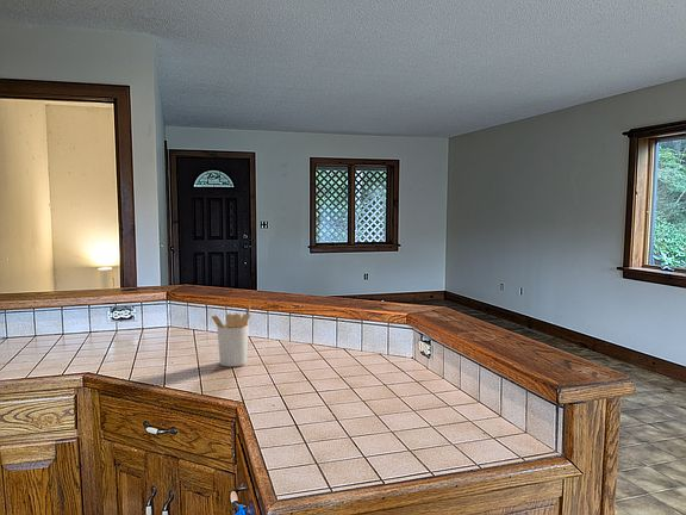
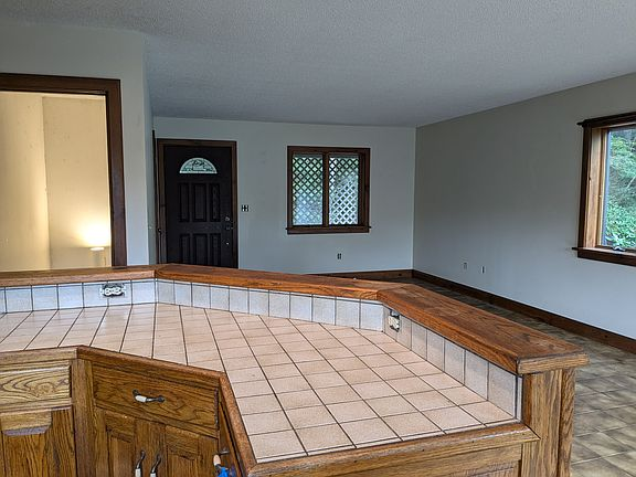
- utensil holder (235, 336)
